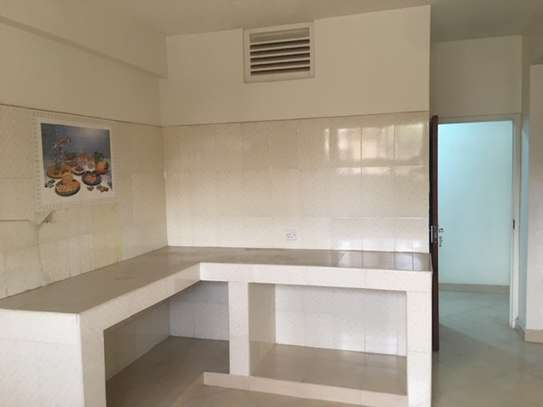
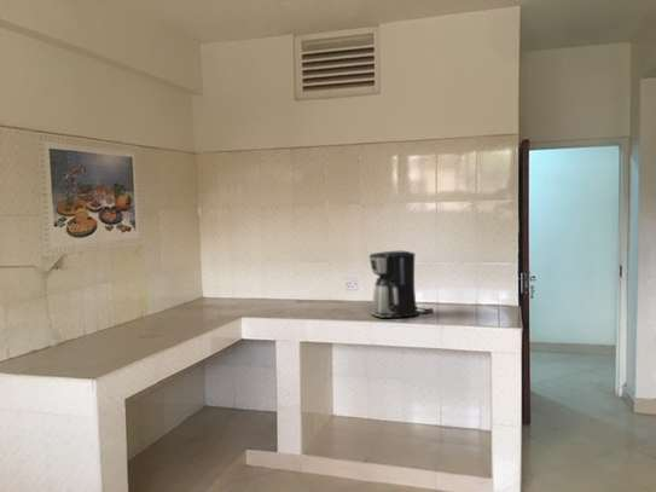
+ coffee maker (401, 283)
